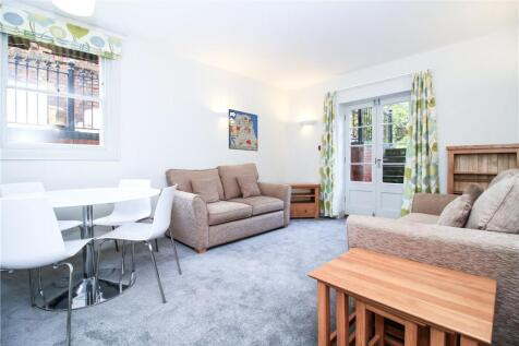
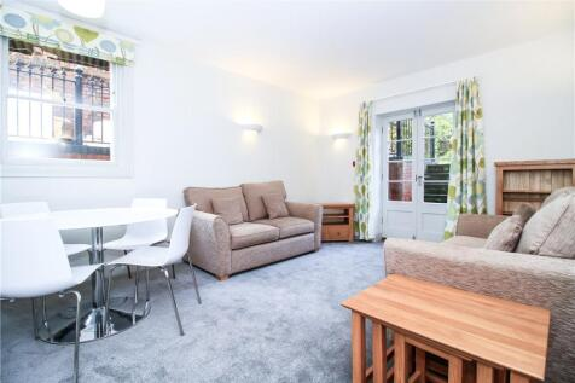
- wall art (243, 131)
